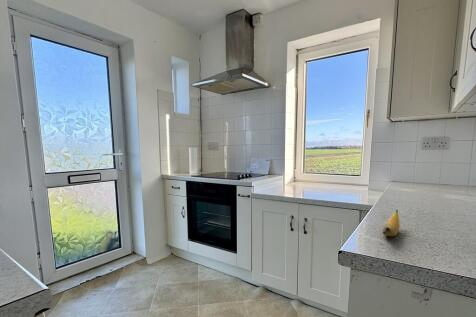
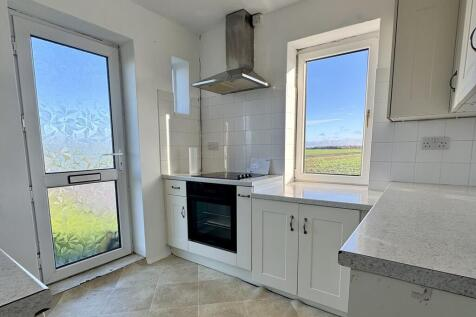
- banana (391, 224)
